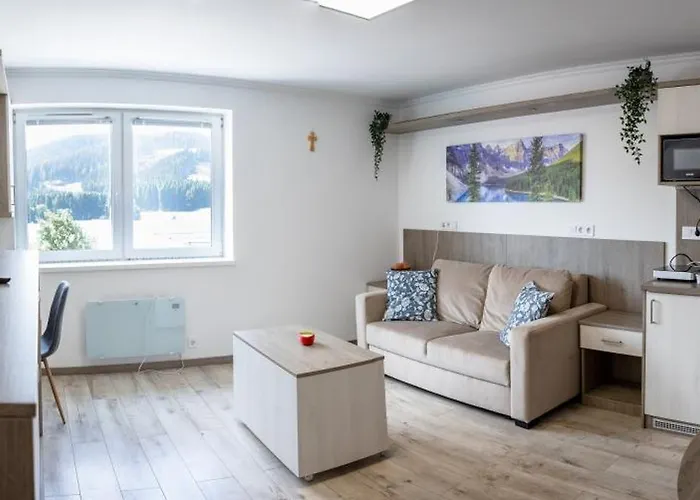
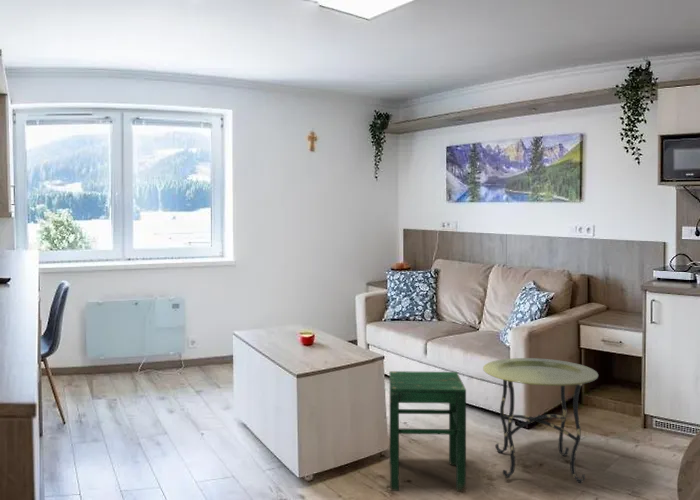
+ side table (538, 418)
+ stool (425, 429)
